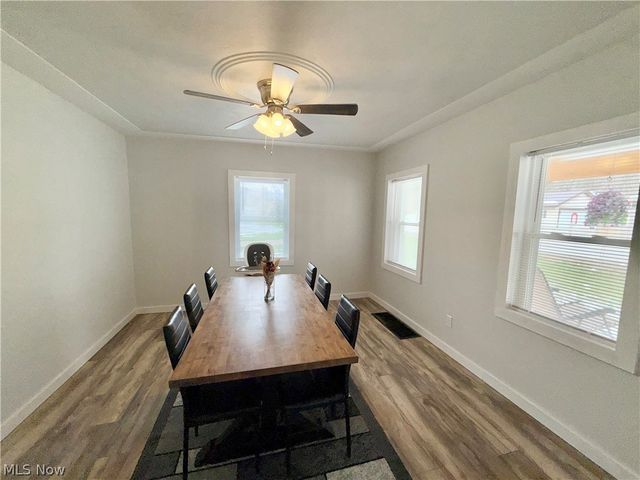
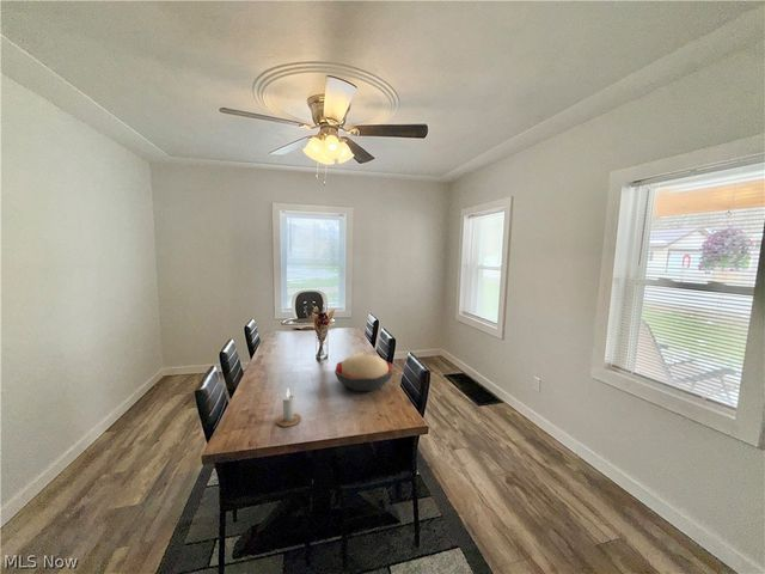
+ candle (288, 403)
+ decorative bowl (363, 368)
